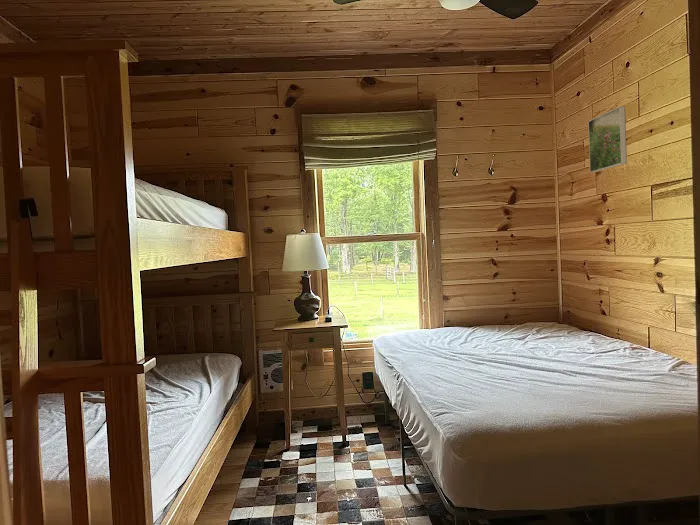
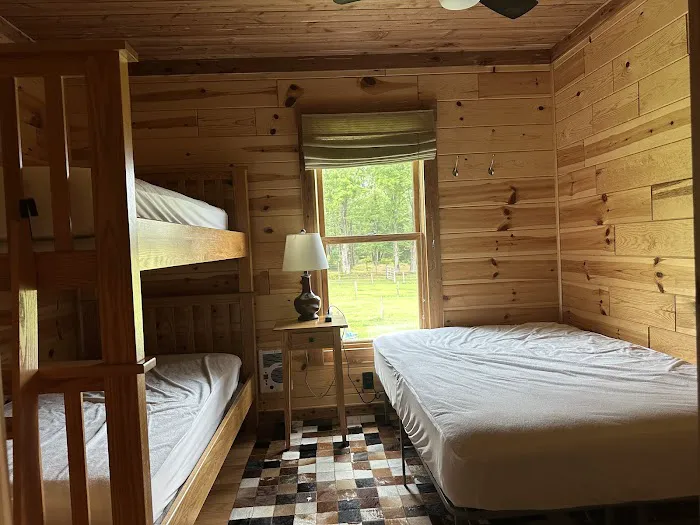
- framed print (606, 141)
